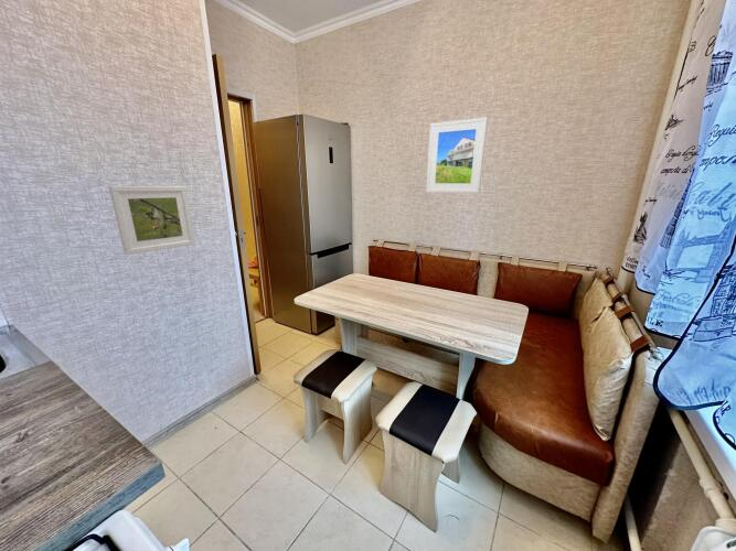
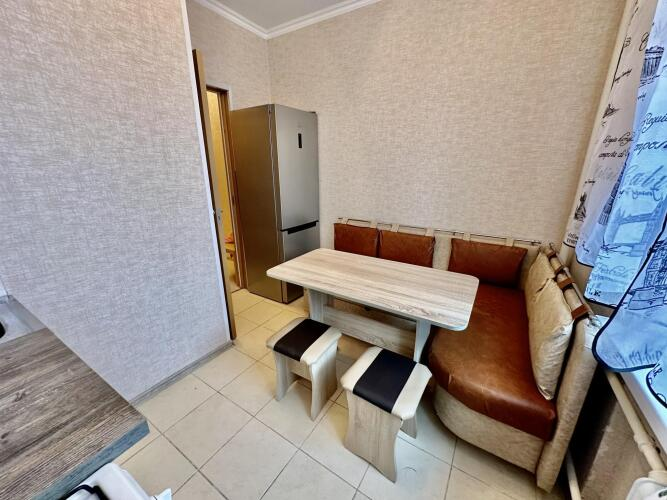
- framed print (455, 158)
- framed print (157, 218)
